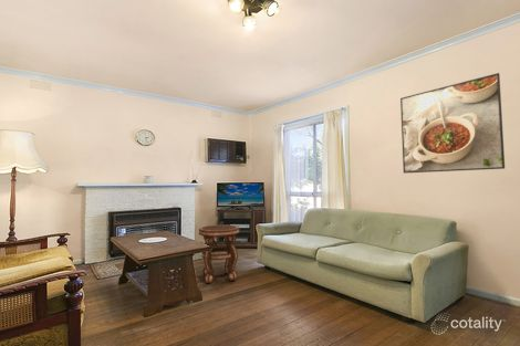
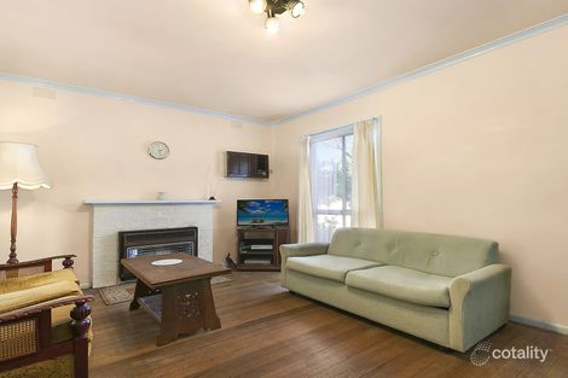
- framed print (446, 128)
- side table (219, 251)
